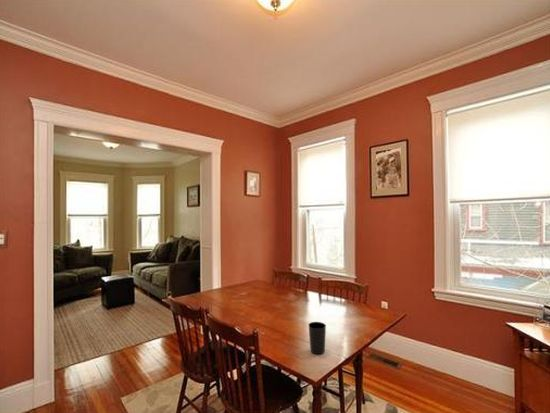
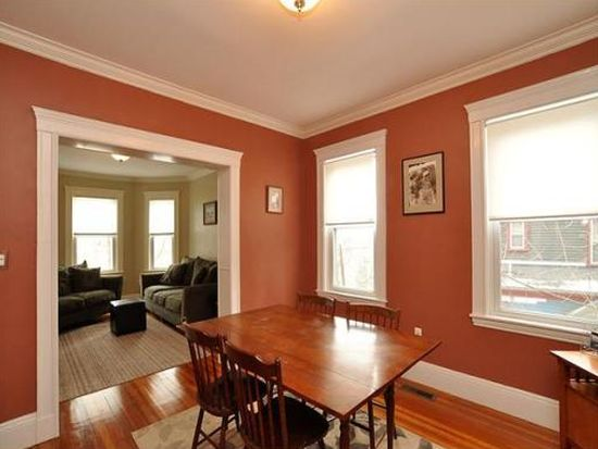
- cup (317, 338)
